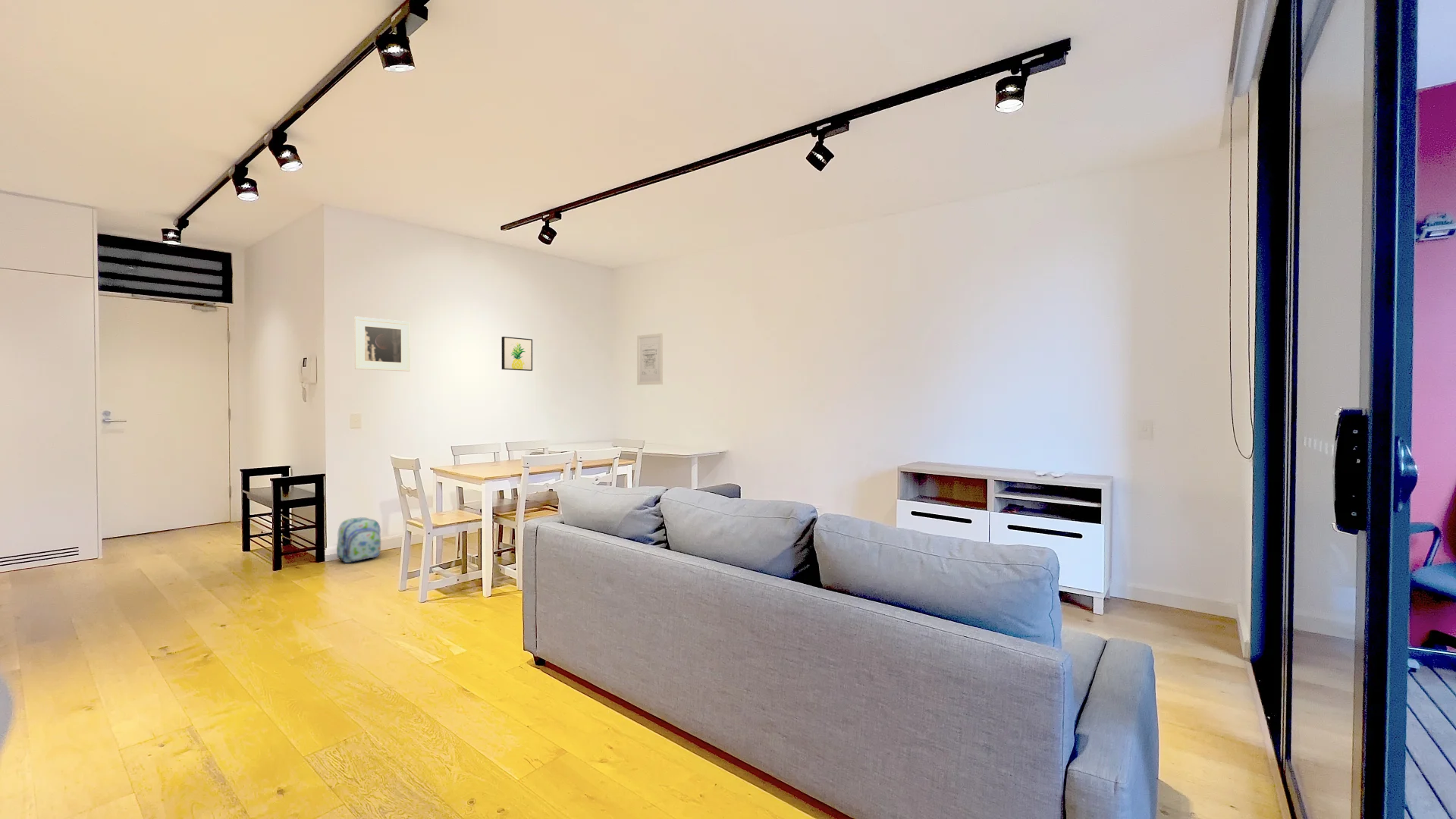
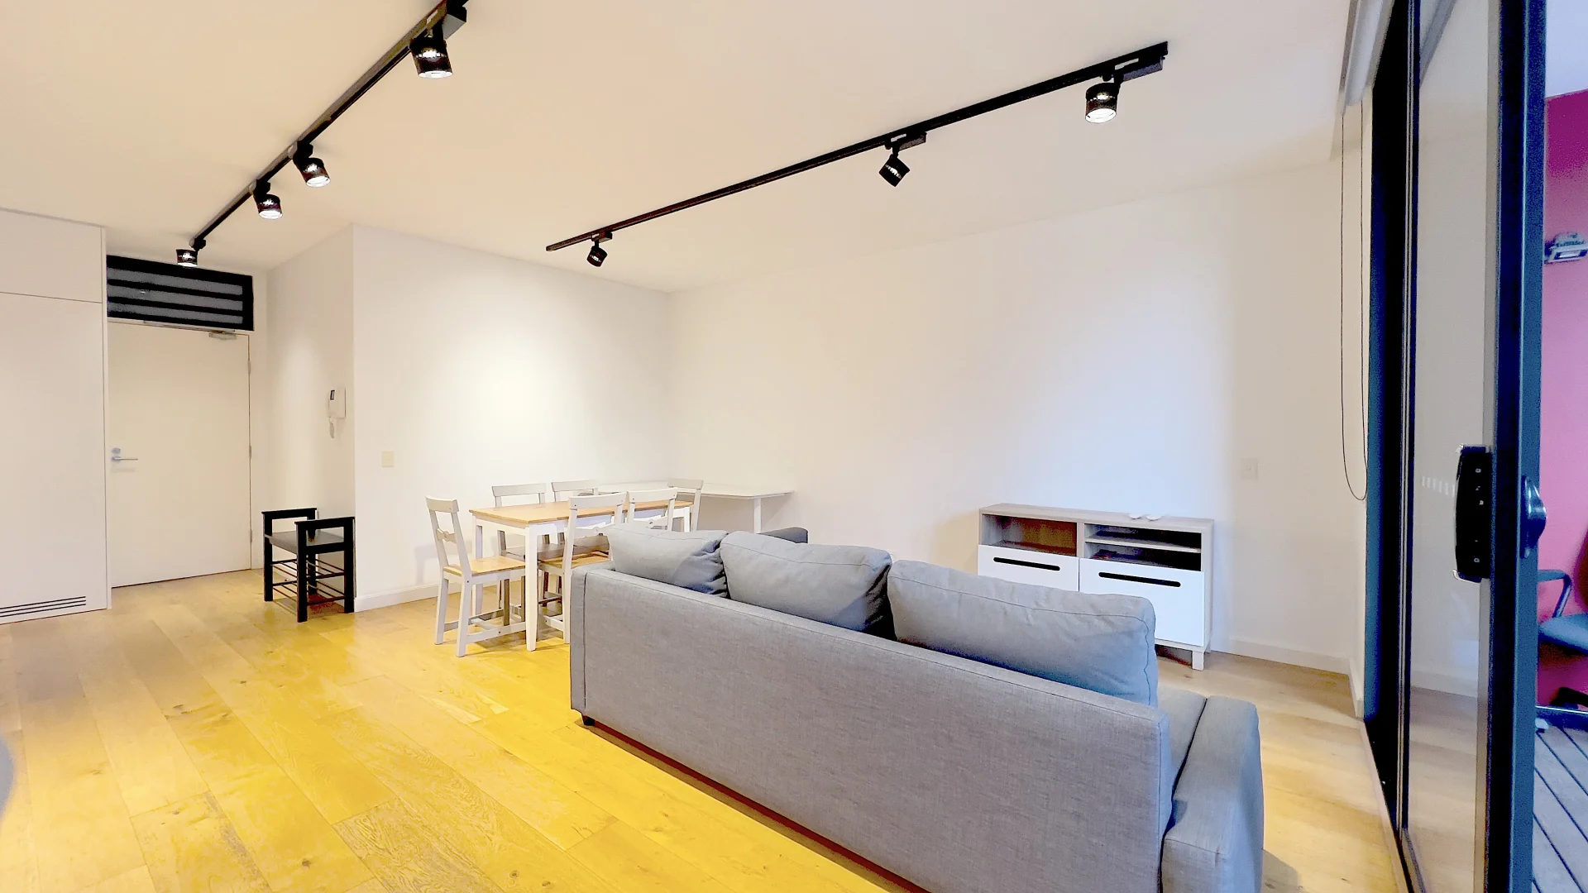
- wall art (517, 353)
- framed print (383, 344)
- wall art (649, 359)
- backpack (361, 539)
